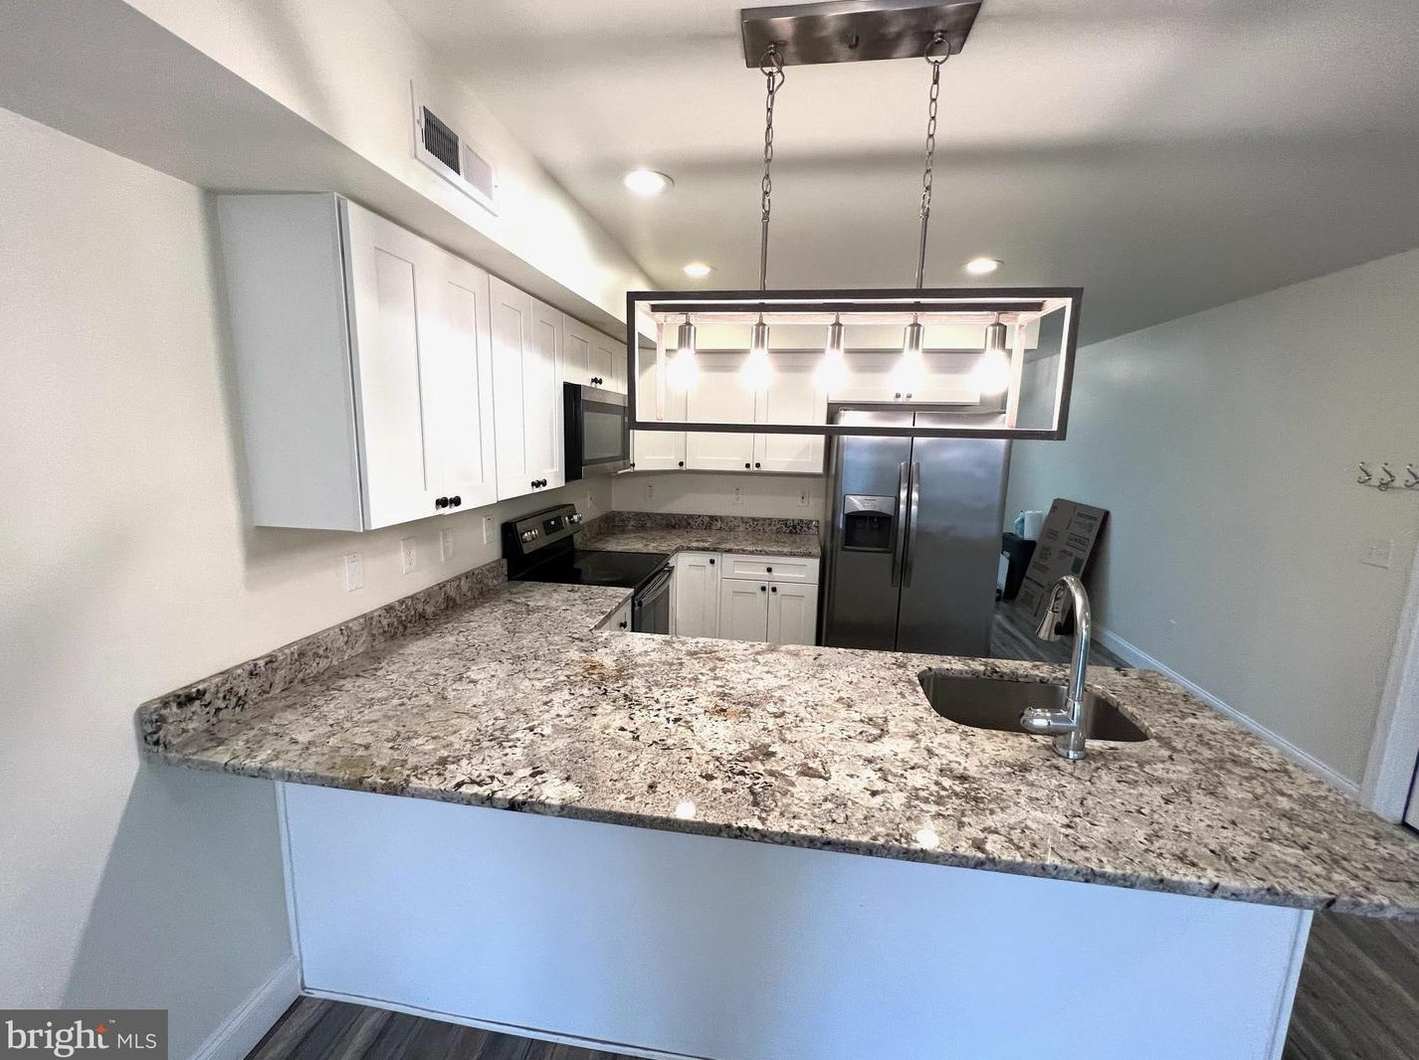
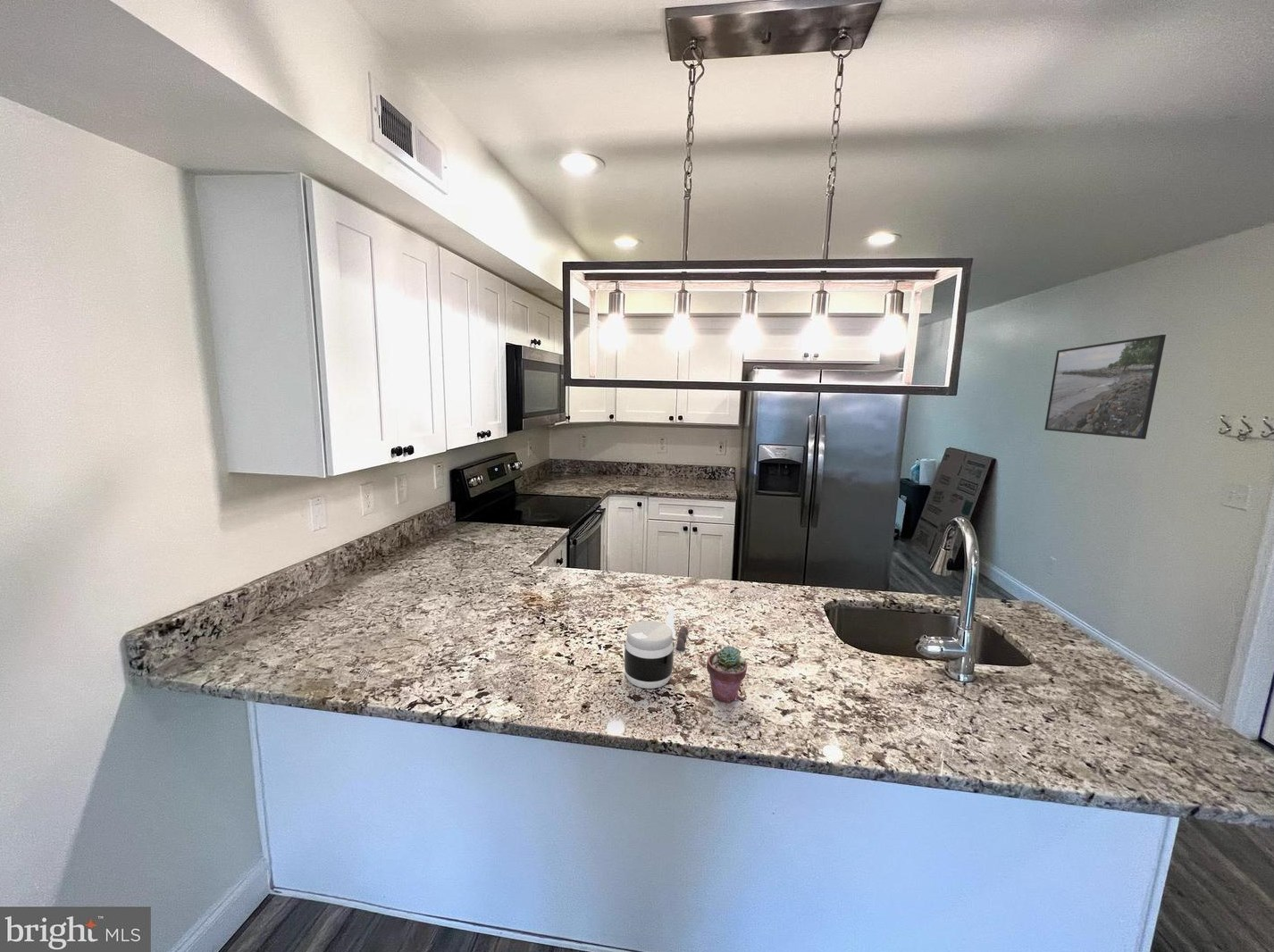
+ potted succulent (726, 671)
+ salt and pepper shaker set (673, 624)
+ jar (649, 653)
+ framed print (1095, 389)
